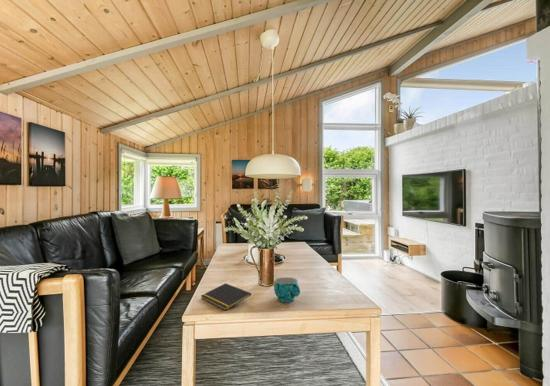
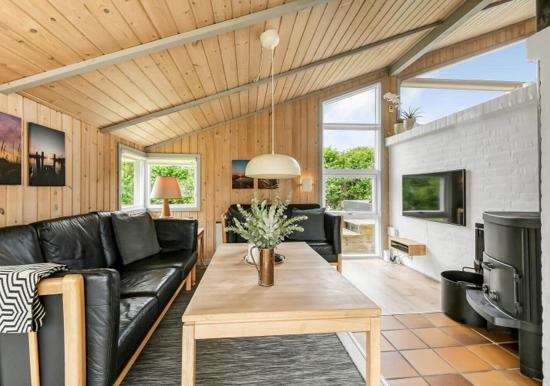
- cup (287, 289)
- notepad (225, 295)
